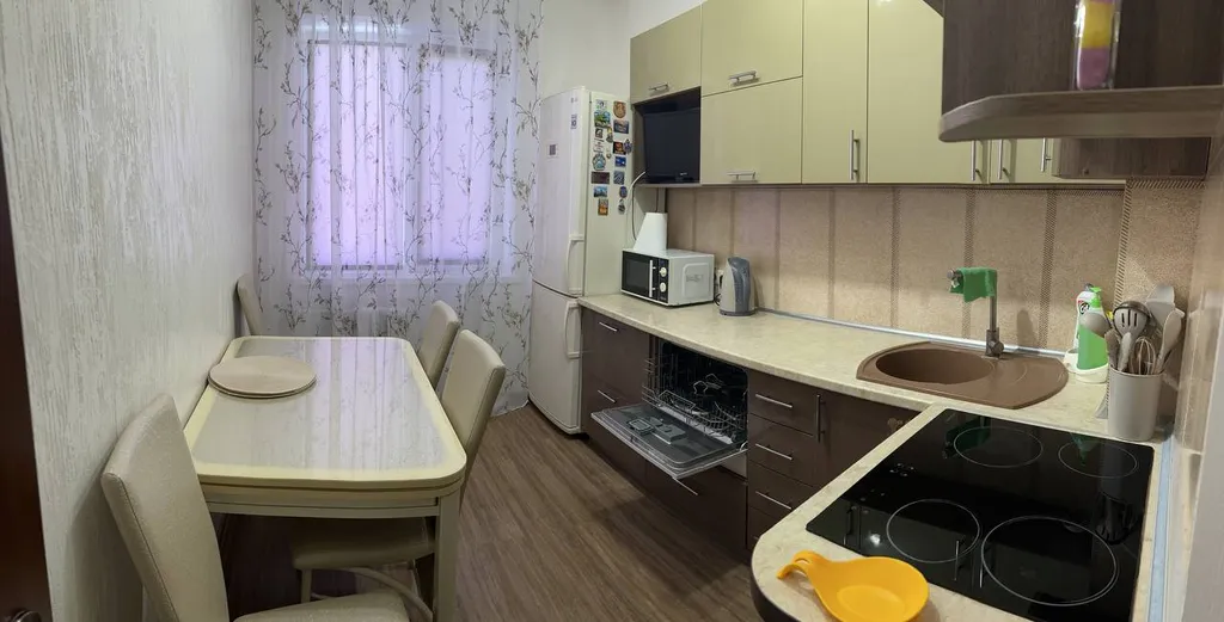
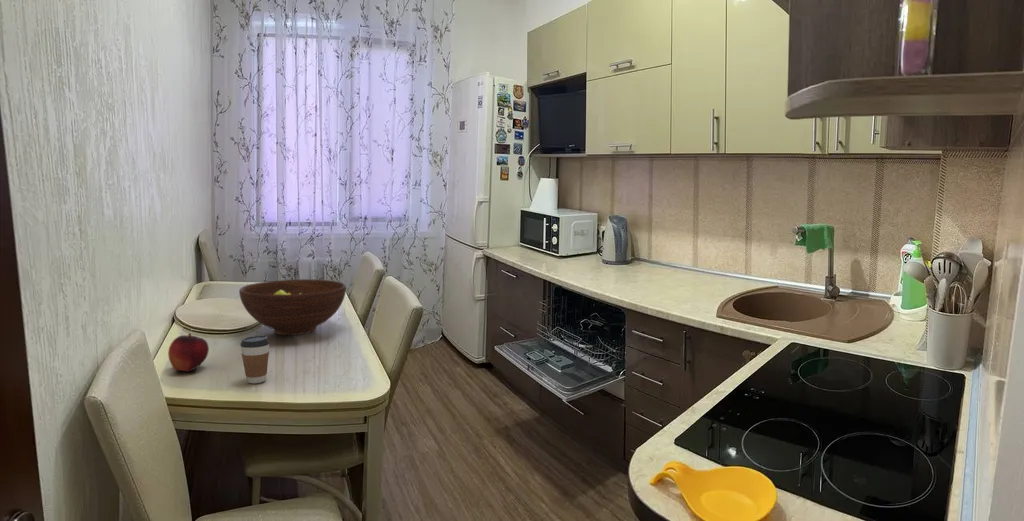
+ fruit bowl (294, 309)
+ fruit (188, 352)
+ coffee cup (255, 359)
